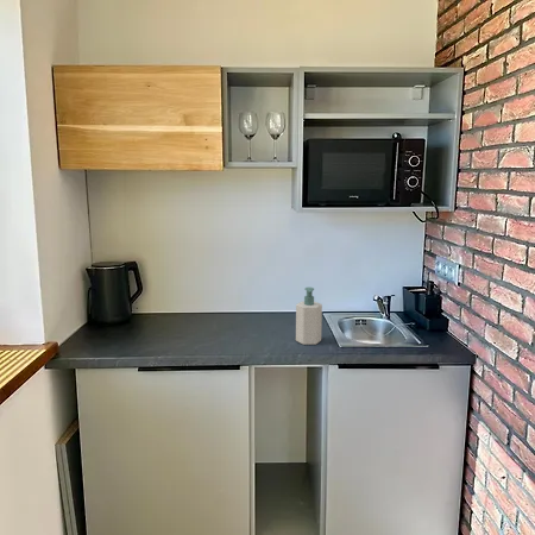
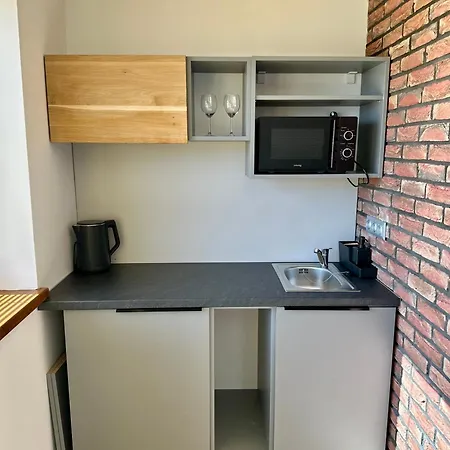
- soap bottle (308, 314)
